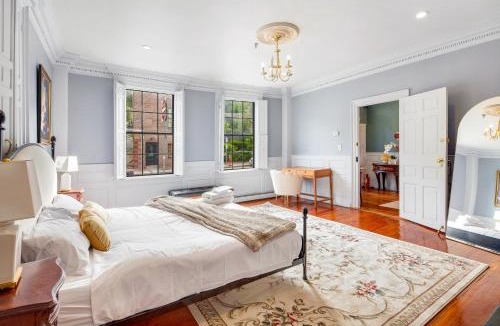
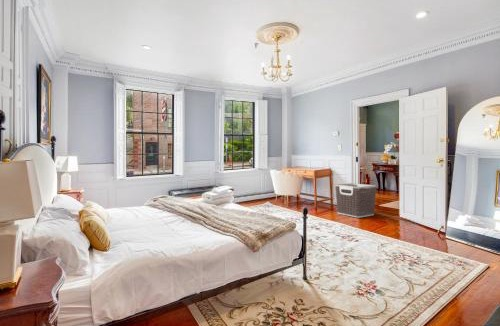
+ clothes hamper (355, 199)
